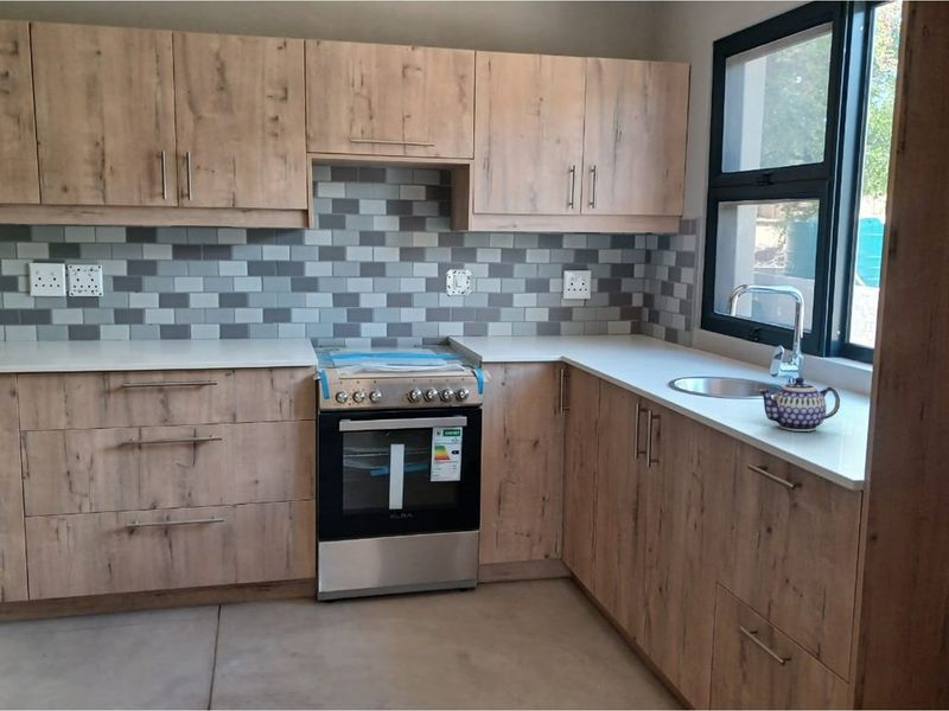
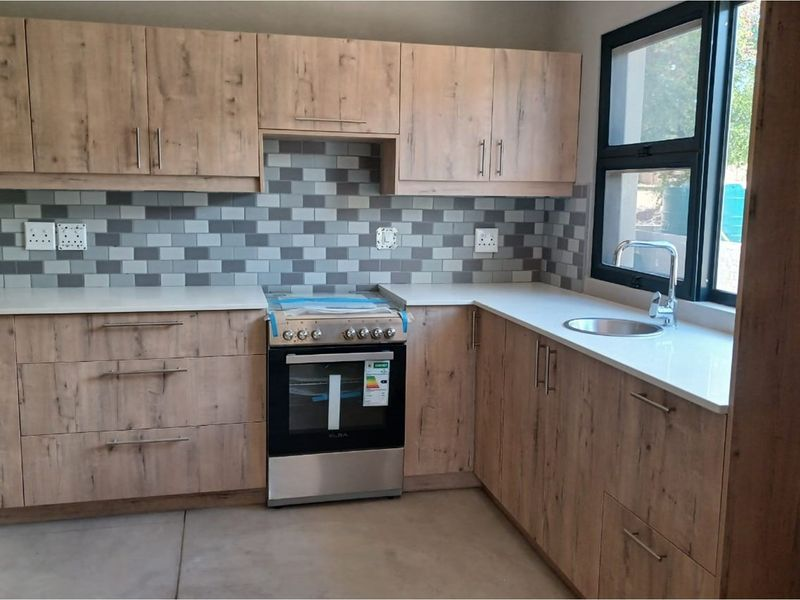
- teapot (797, 403)
